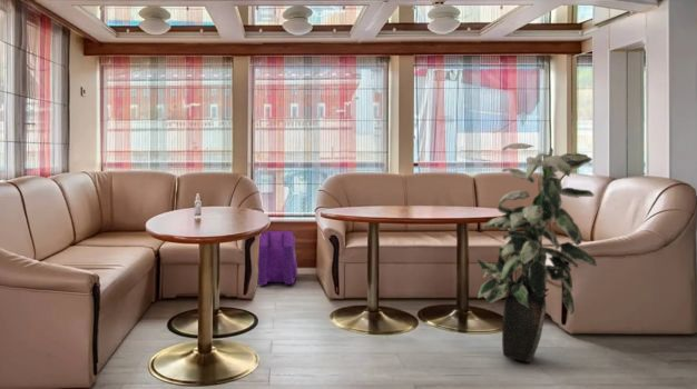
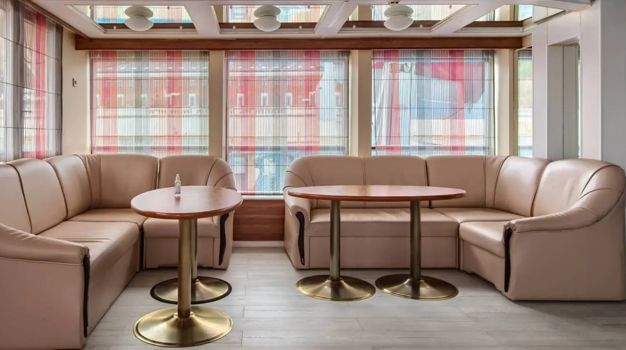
- indoor plant (530, 250)
- backpack (278, 255)
